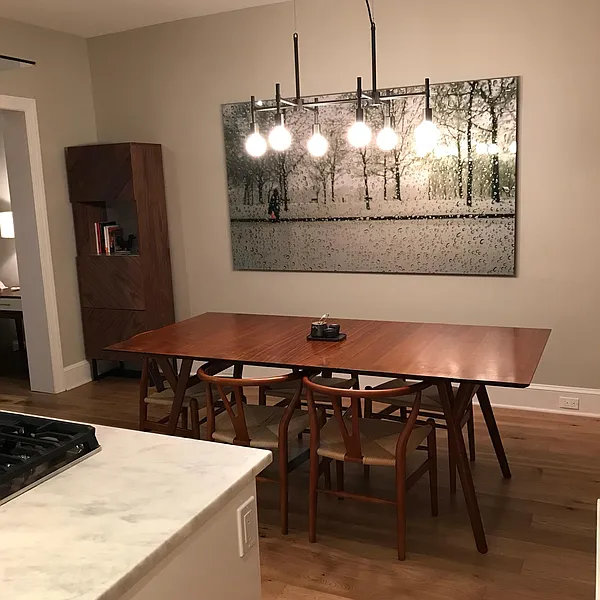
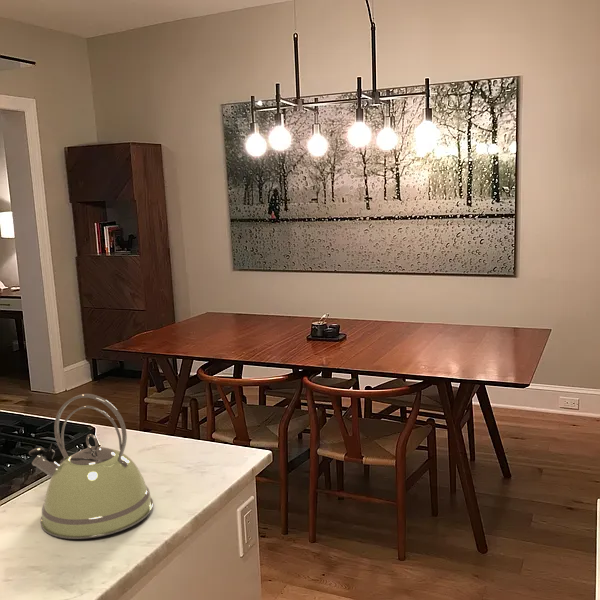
+ kettle (85, 453)
